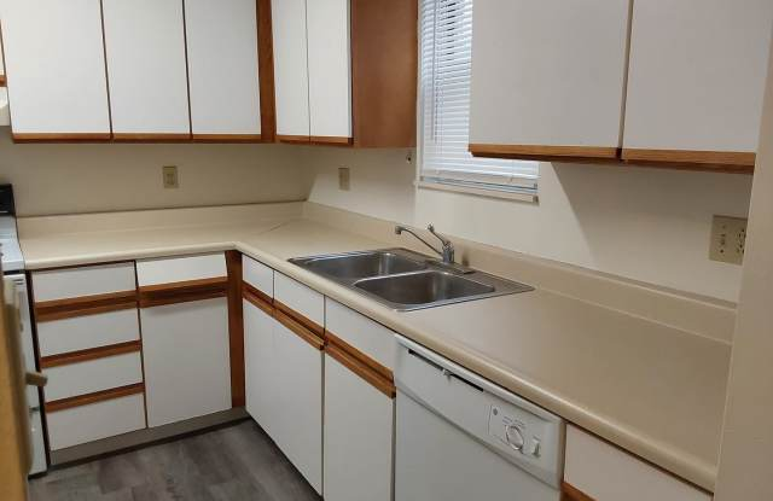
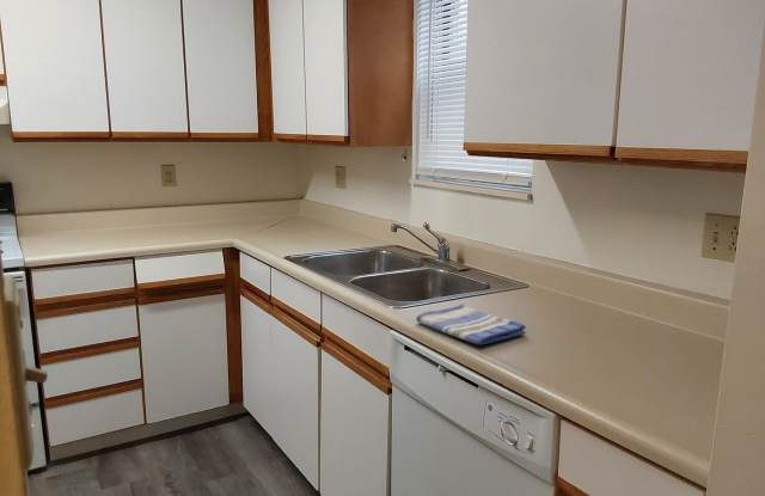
+ dish towel (469, 323)
